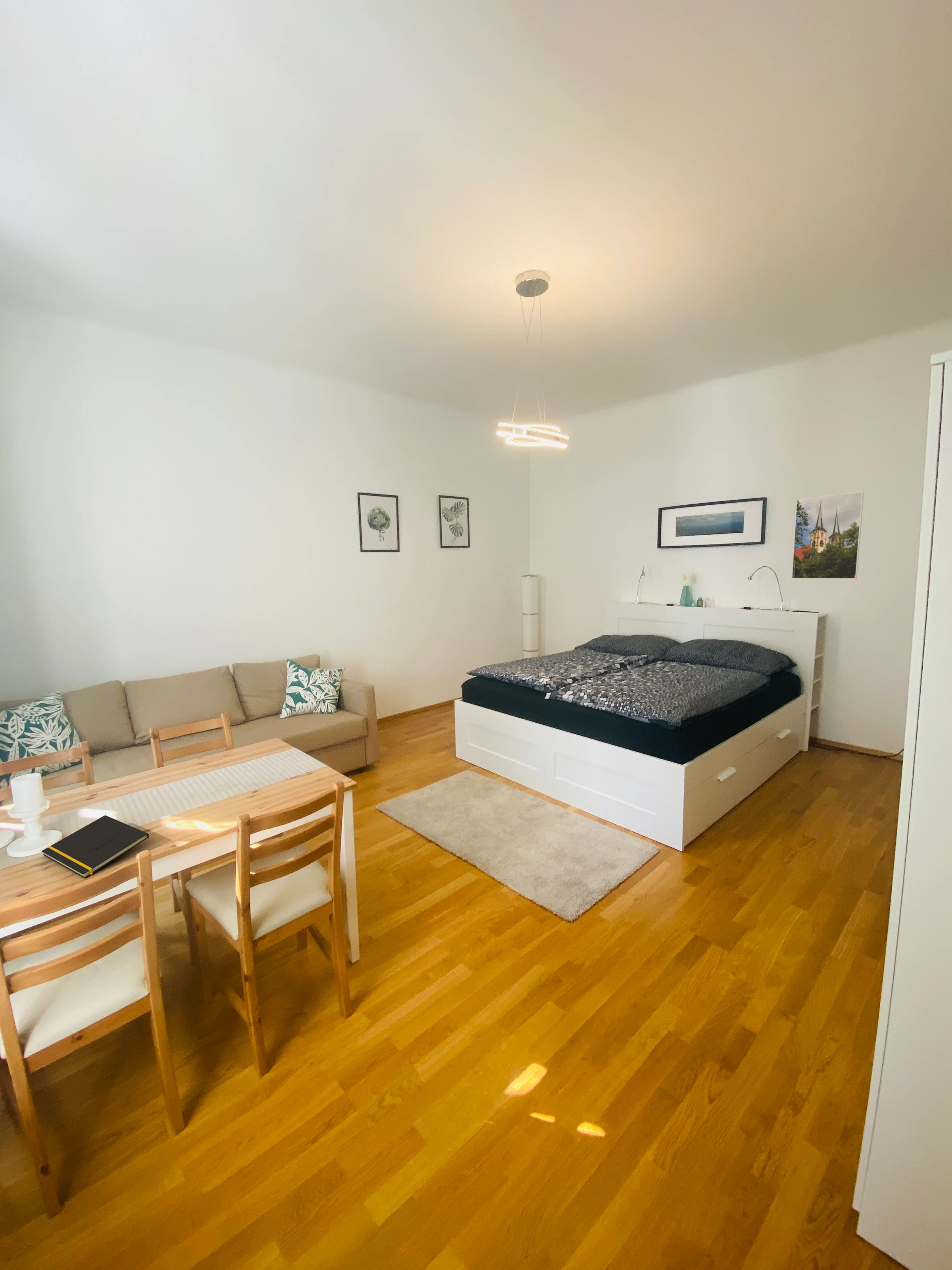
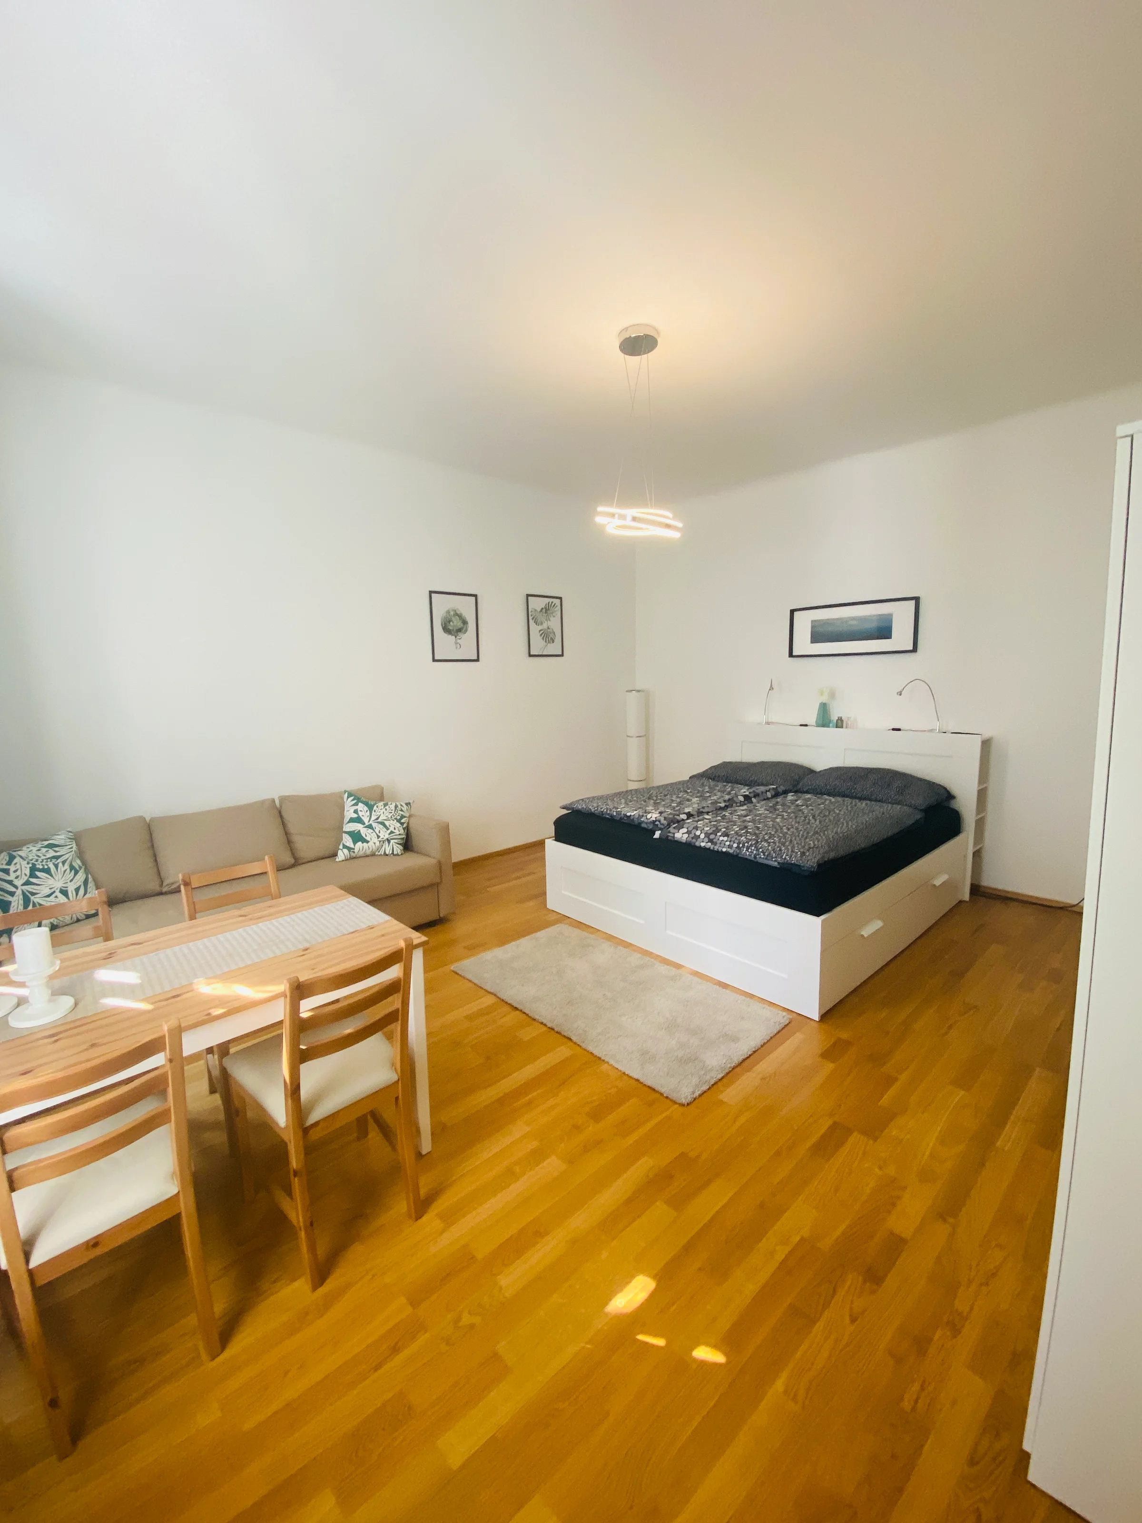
- notepad (96, 844)
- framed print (826, 537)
